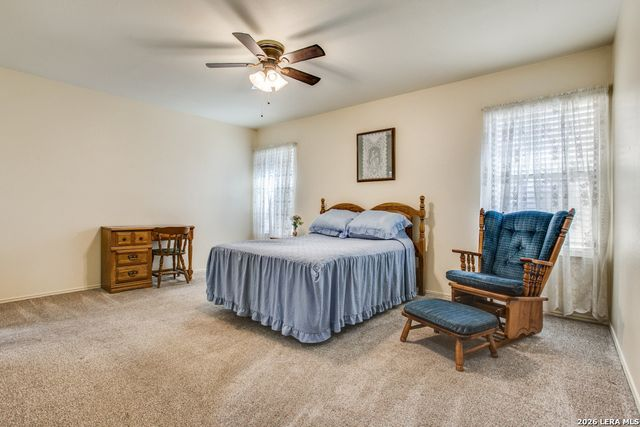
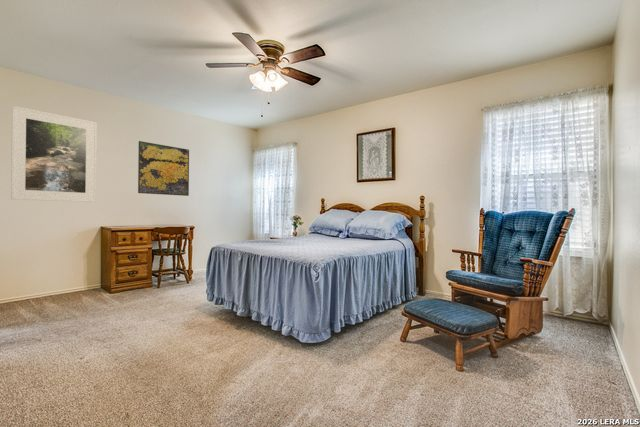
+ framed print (165, 170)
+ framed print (57, 157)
